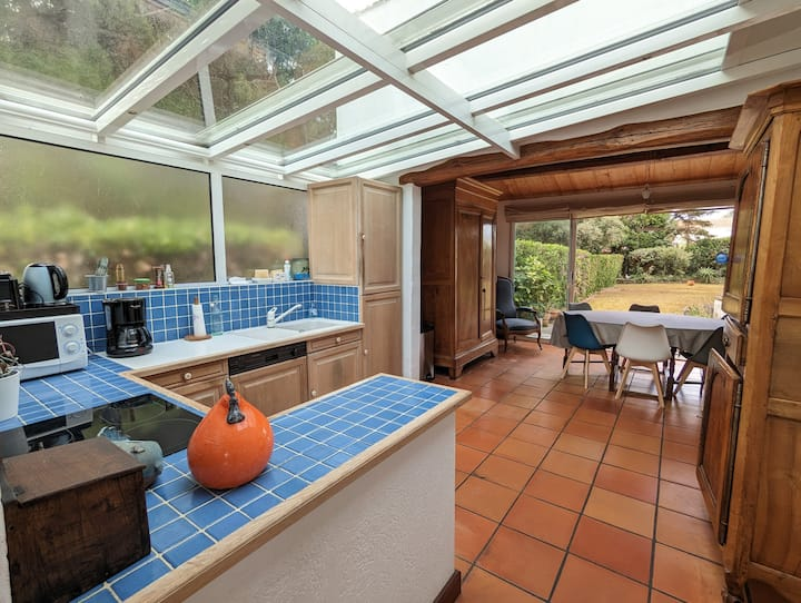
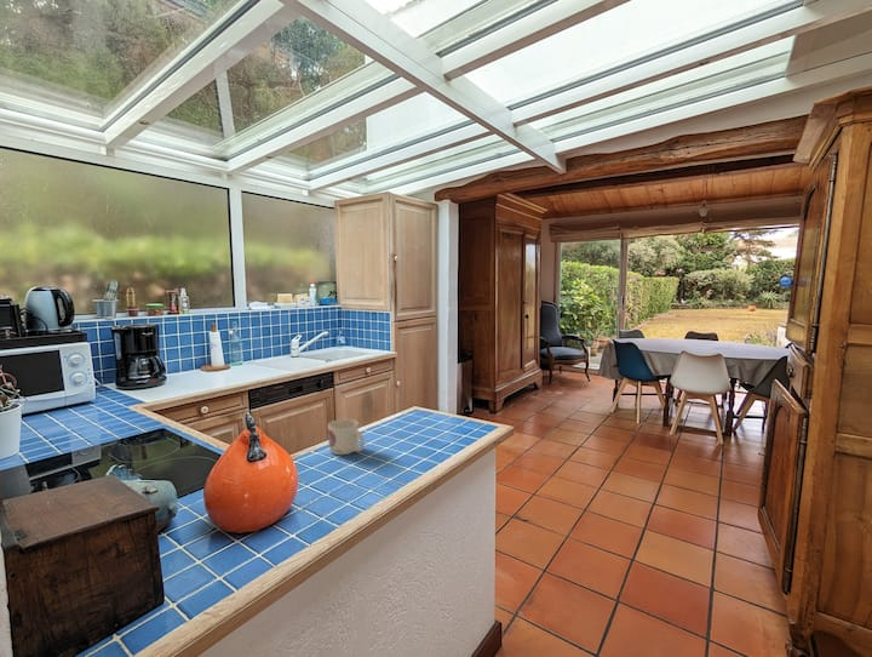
+ mug (348, 438)
